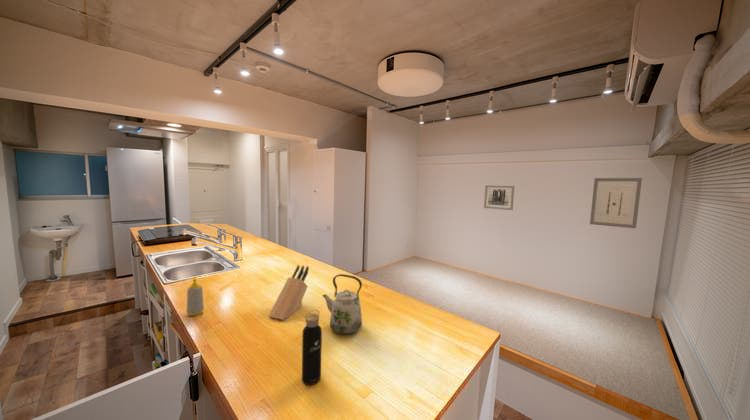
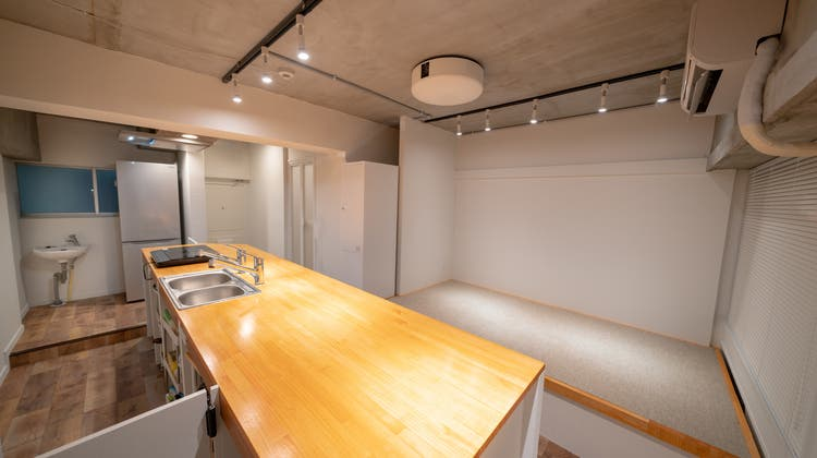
- wall art (614, 202)
- water bottle (312, 344)
- wall art (498, 197)
- knife block (291, 289)
- kettle (341, 300)
- soap bottle (195, 295)
